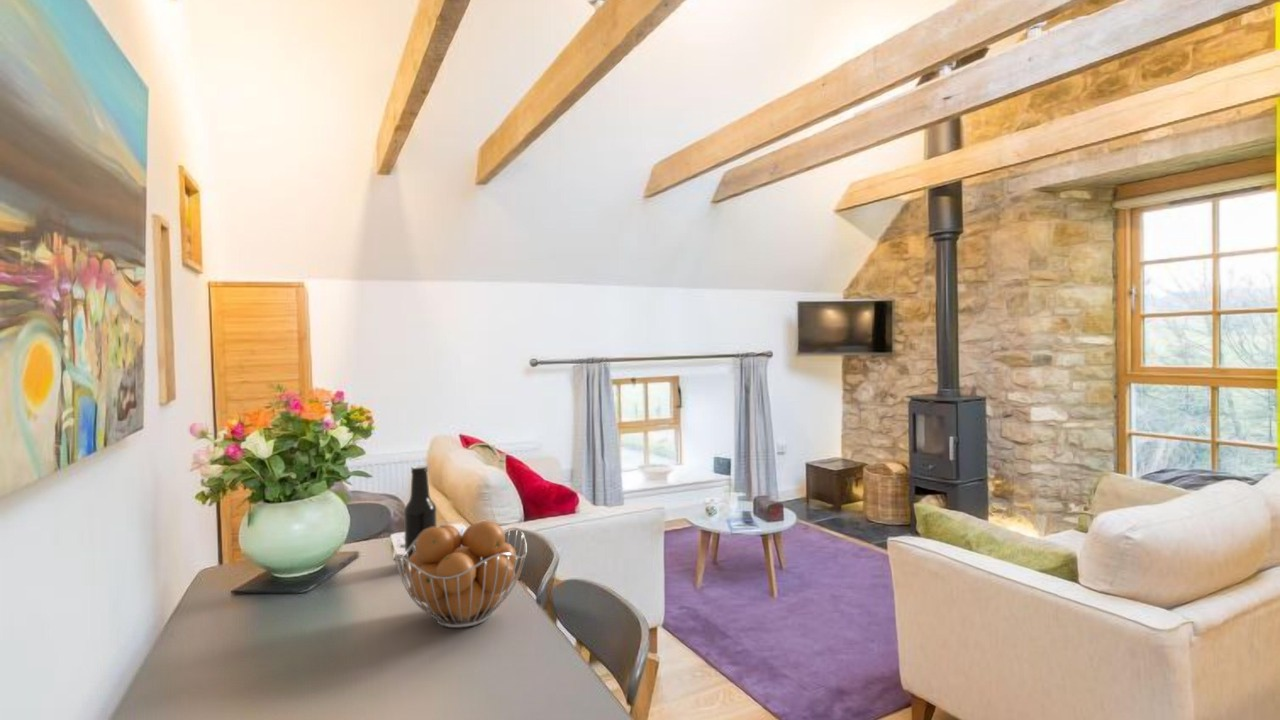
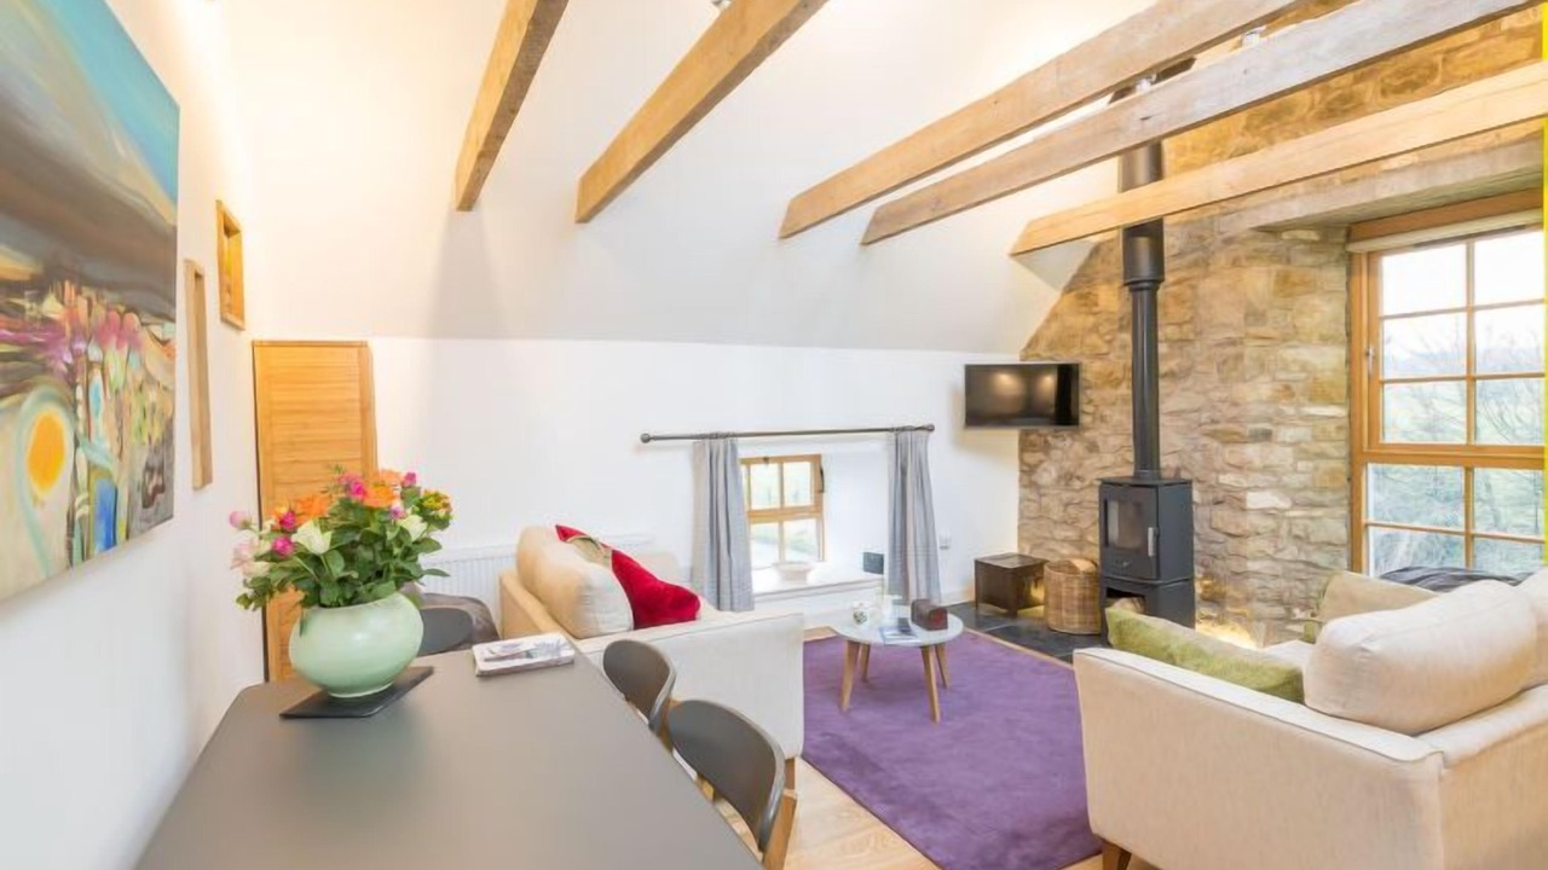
- beer bottle (420, 515)
- fruit basket (463, 569)
